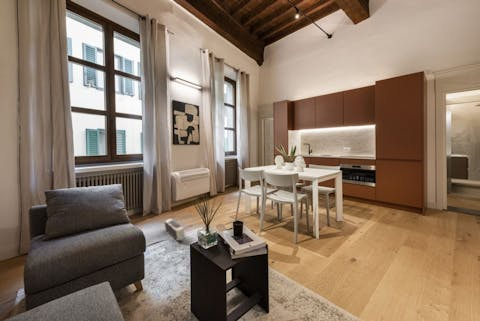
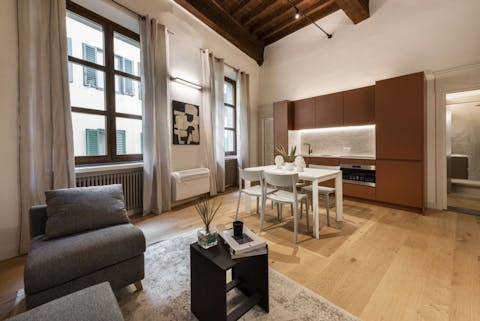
- air conditioner (174, 228)
